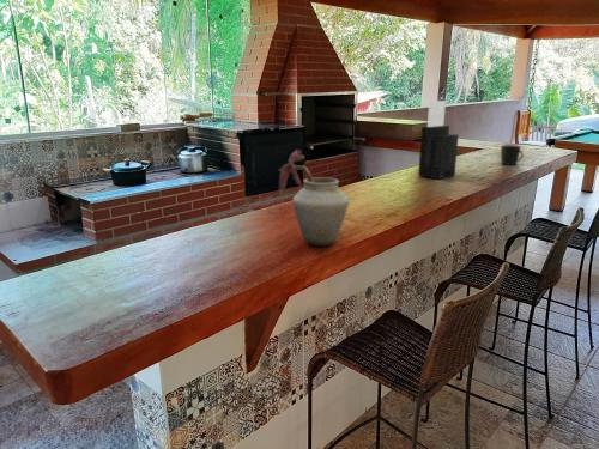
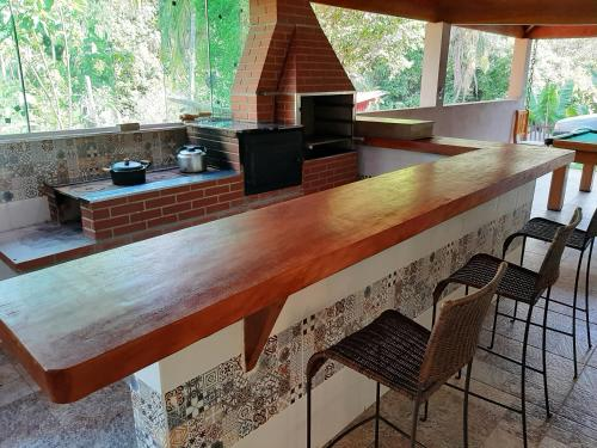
- cup (512, 154)
- knife block (442, 139)
- vase (309, 196)
